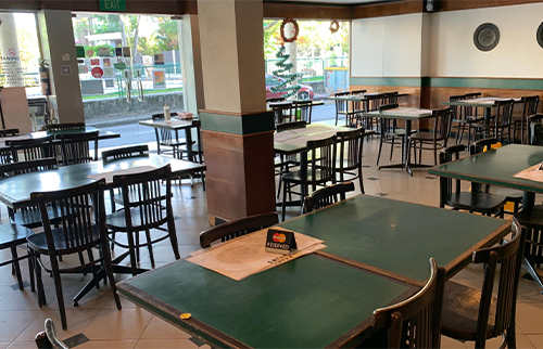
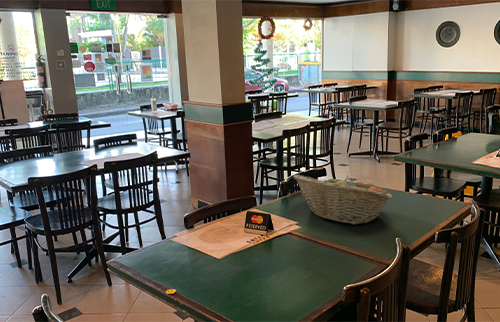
+ fruit basket (340, 193)
